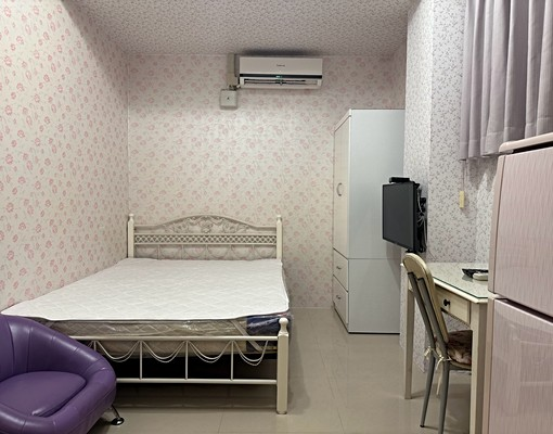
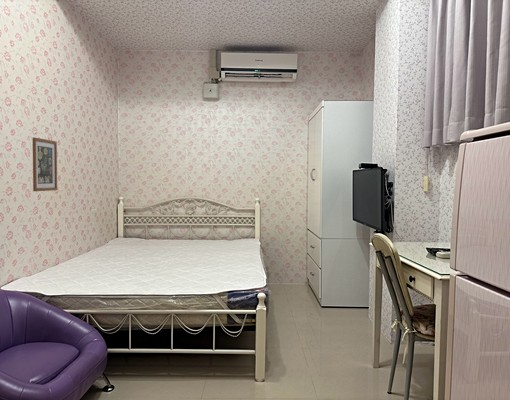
+ wall art (45, 165)
